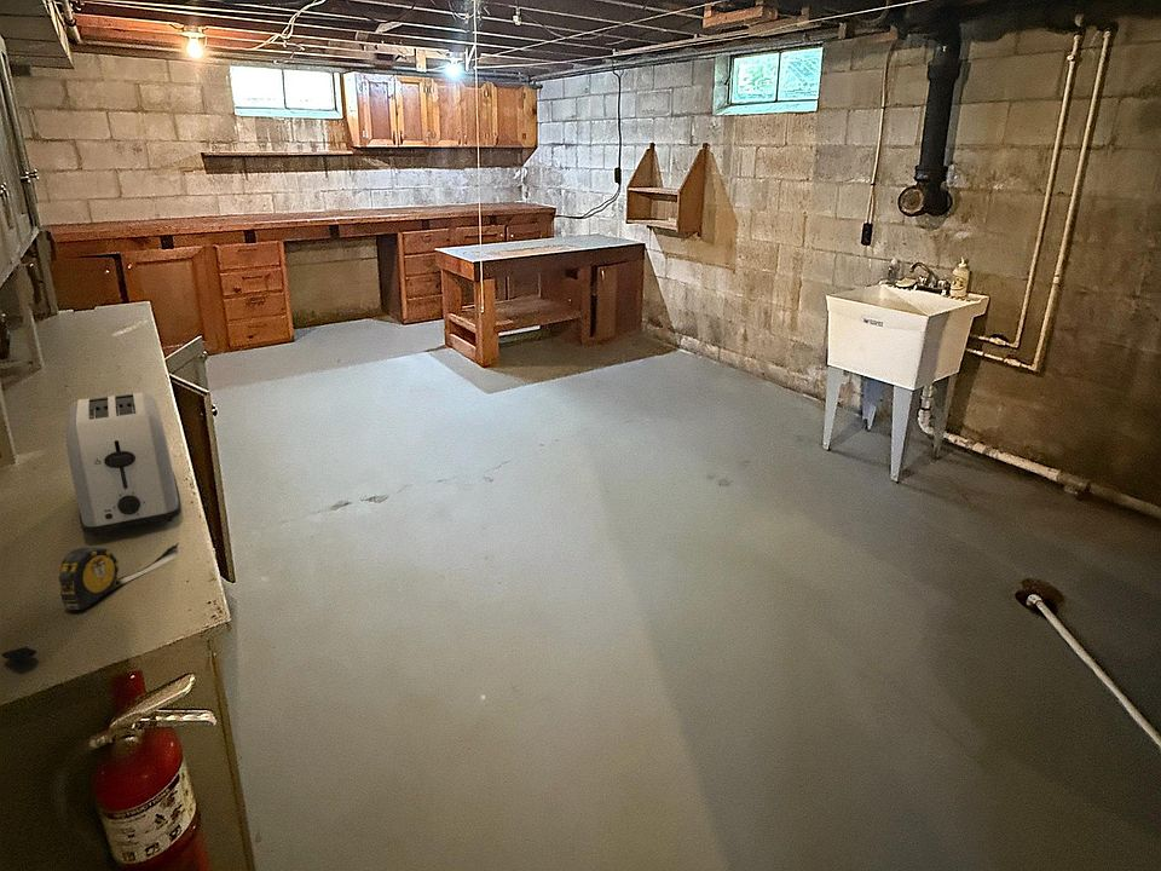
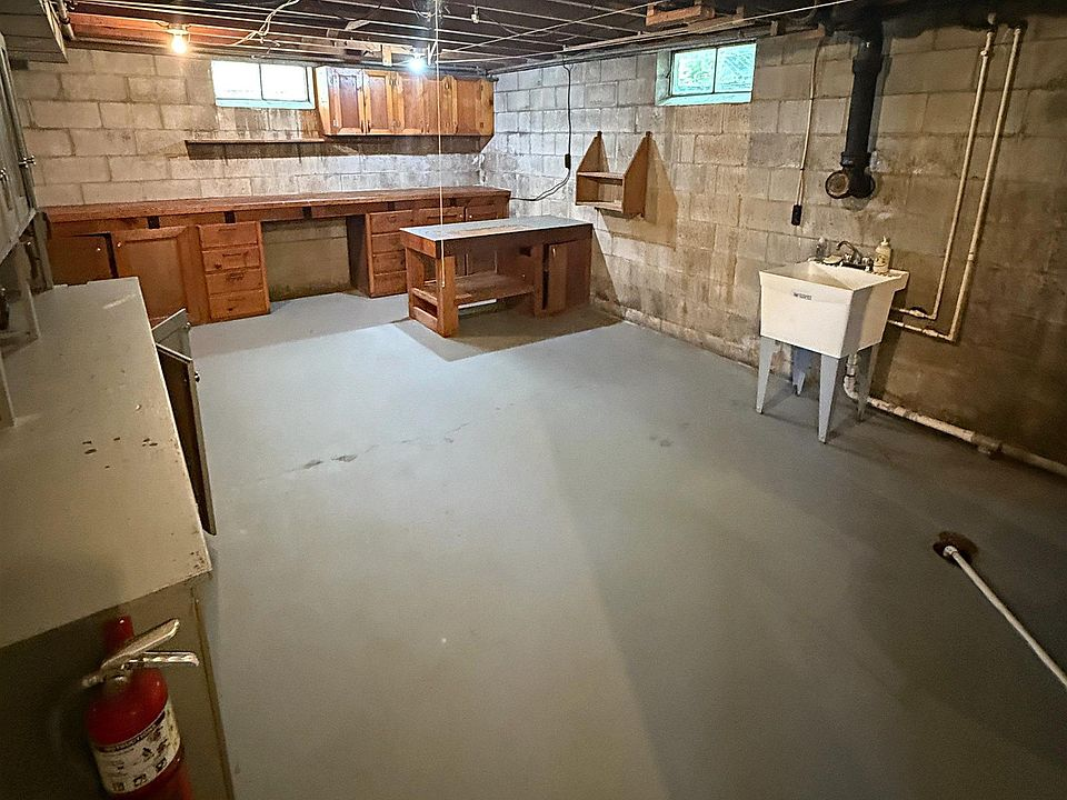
- toaster (121, 455)
- tape measure (104, 578)
